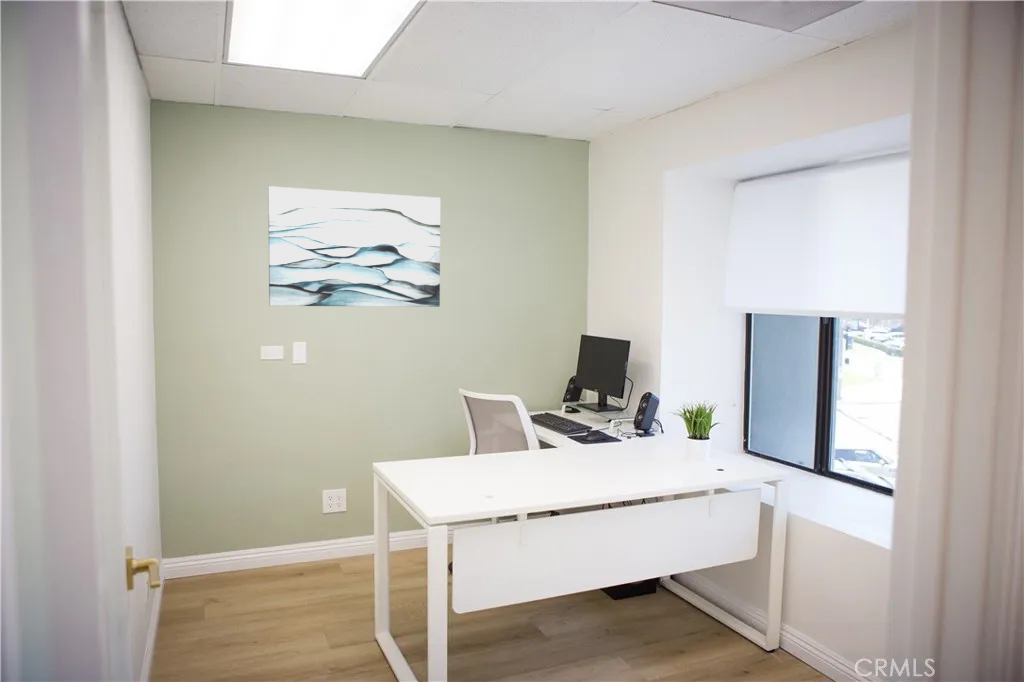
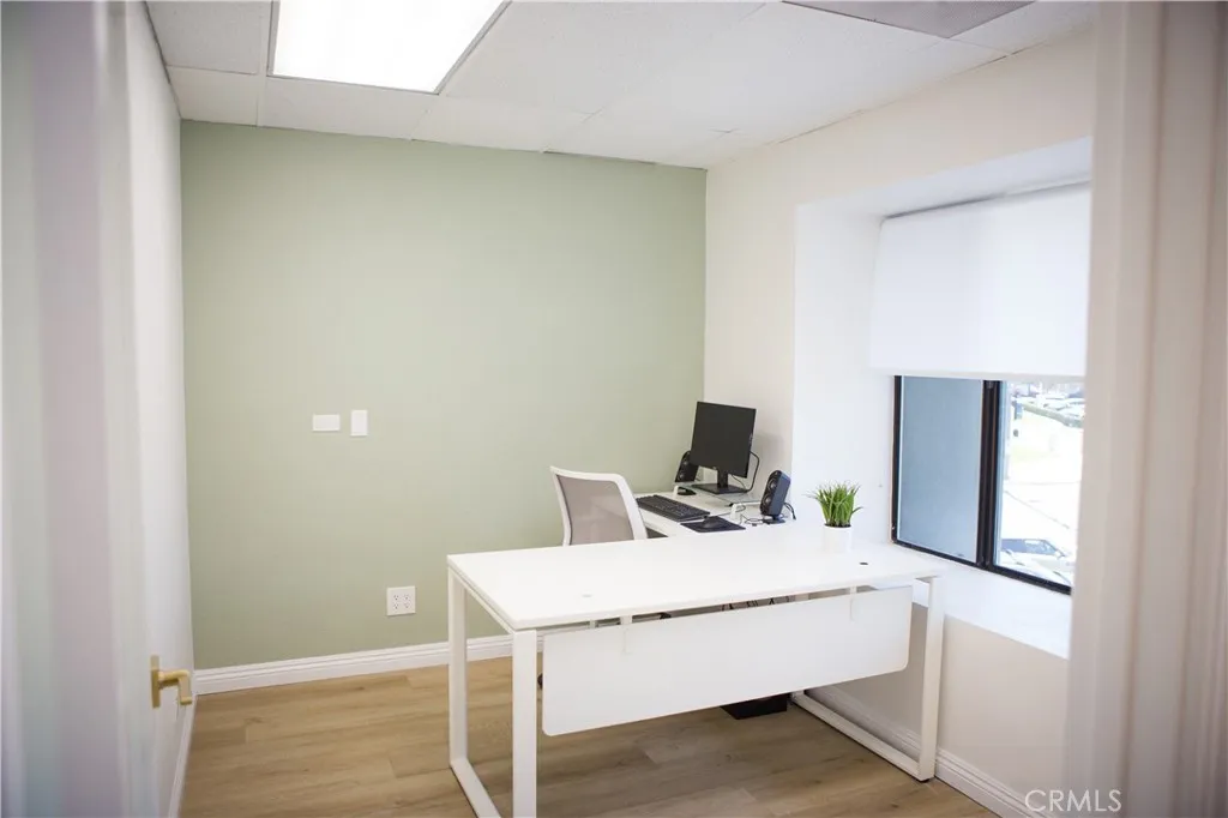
- wall art (357, 249)
